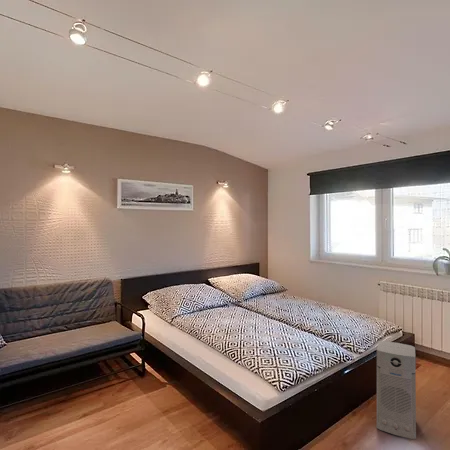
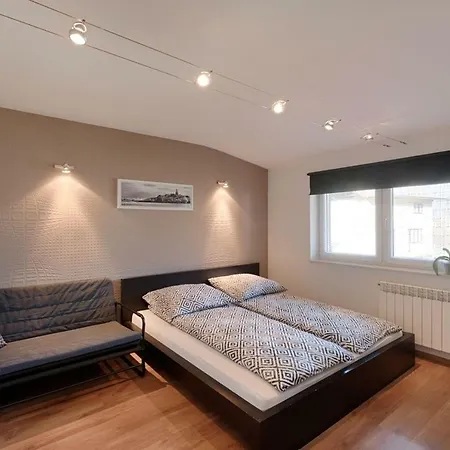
- air purifier (396, 385)
